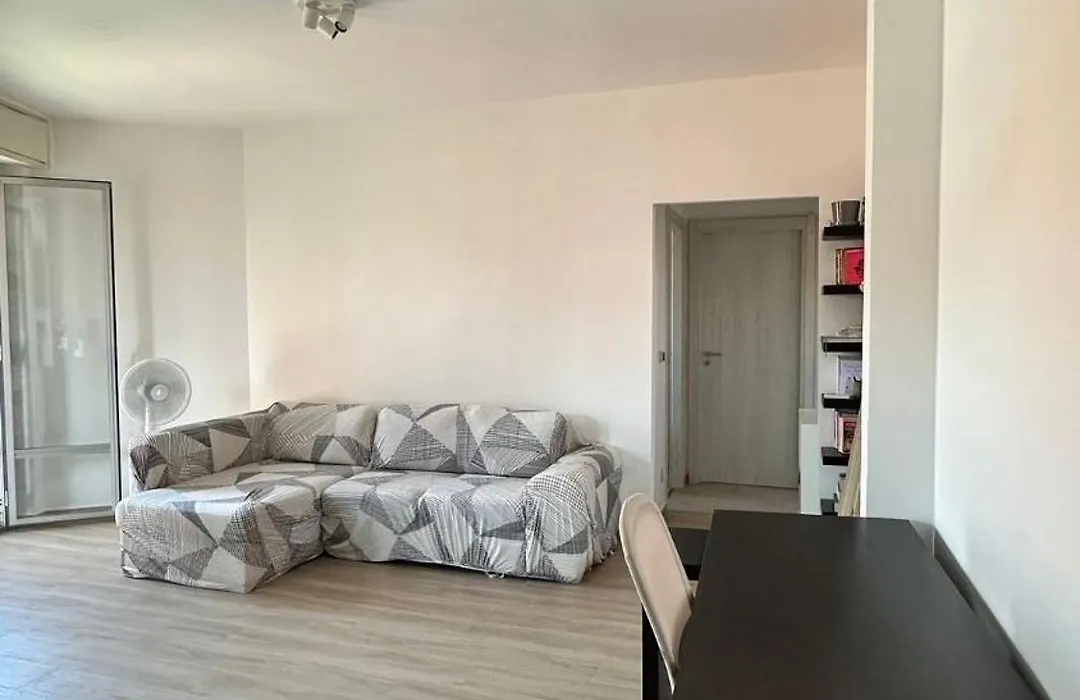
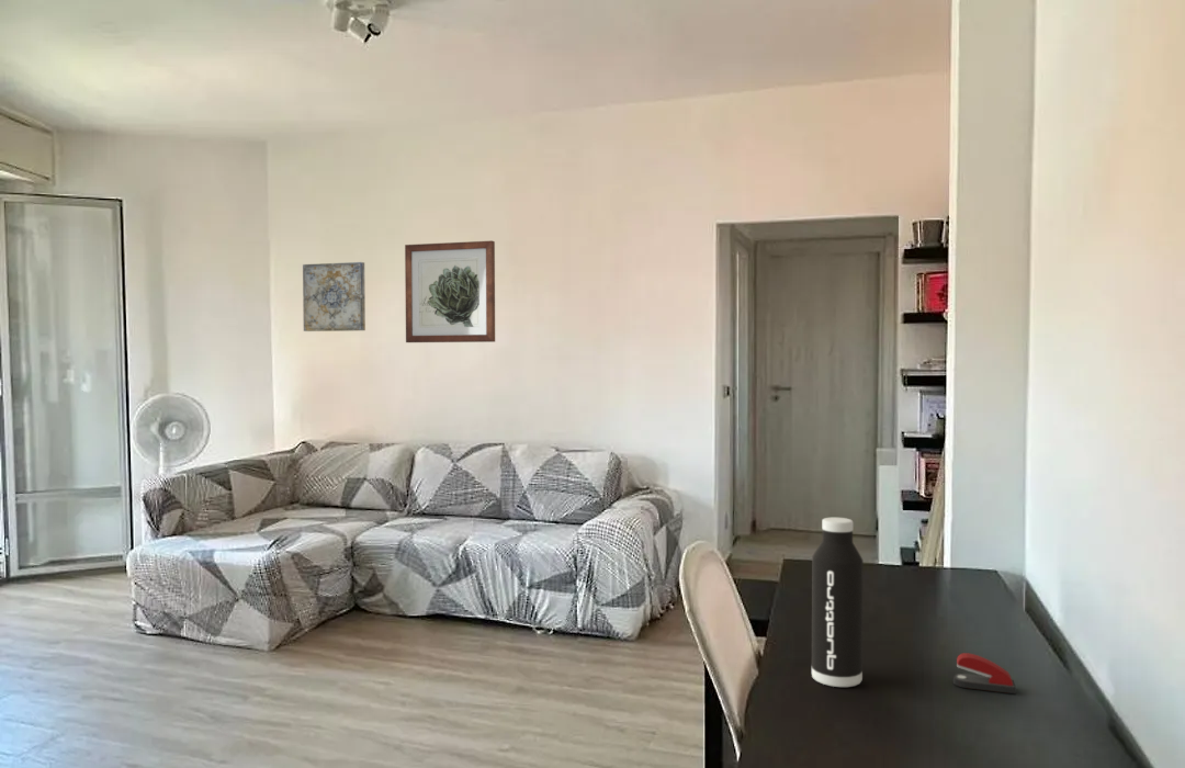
+ wall art (334, 296)
+ water bottle (836, 599)
+ stapler (983, 671)
+ wall art (449, 292)
